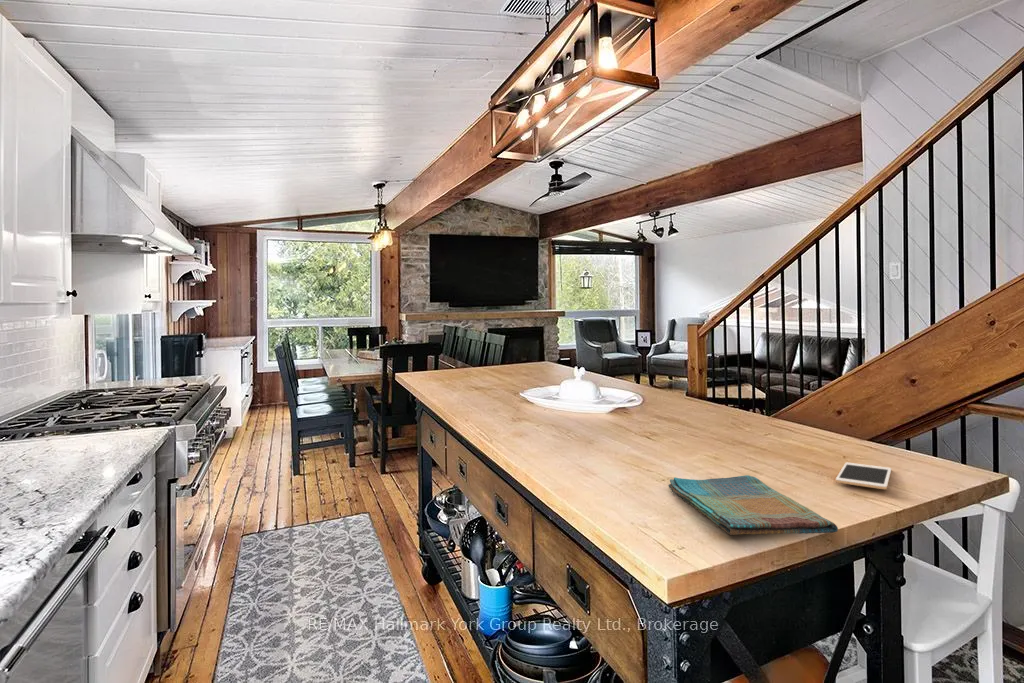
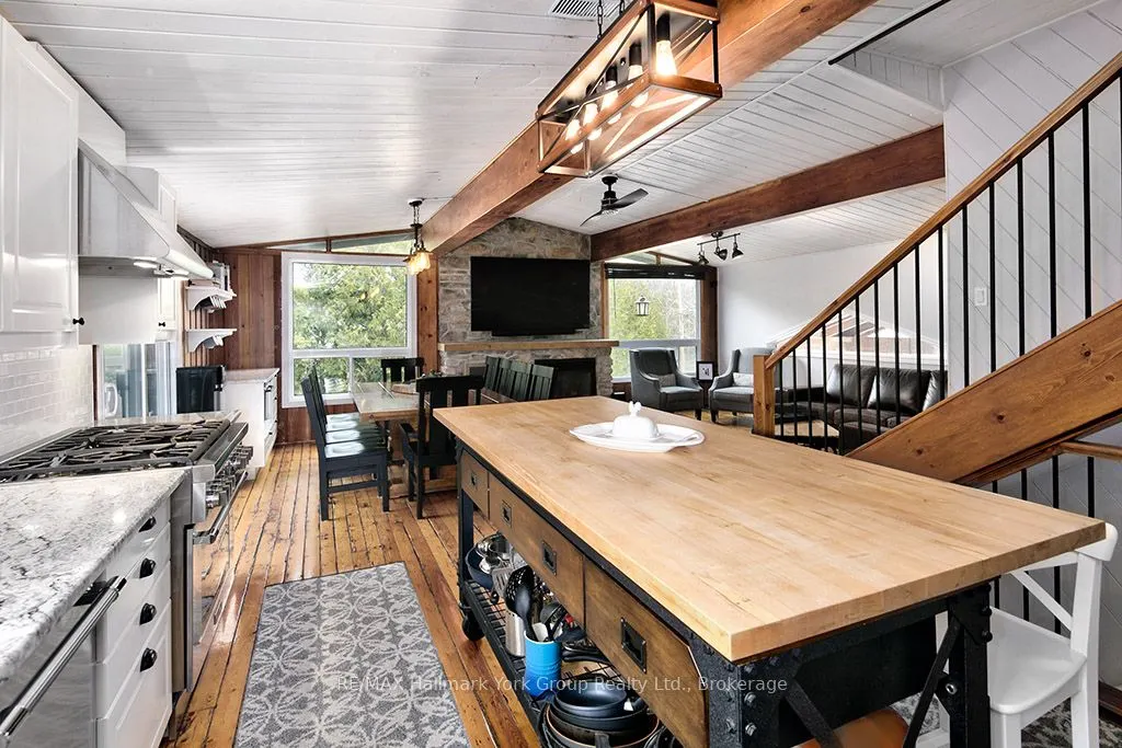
- cell phone (864, 474)
- dish towel (743, 501)
